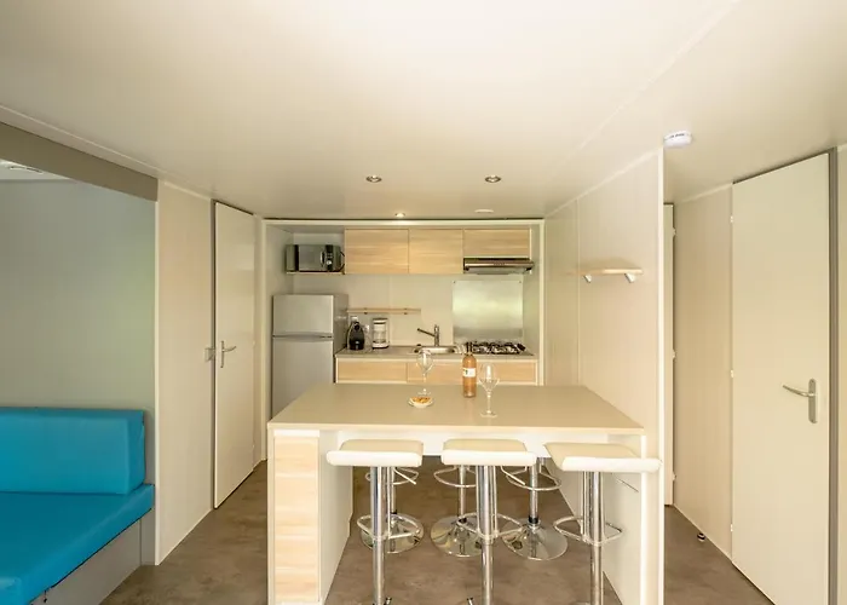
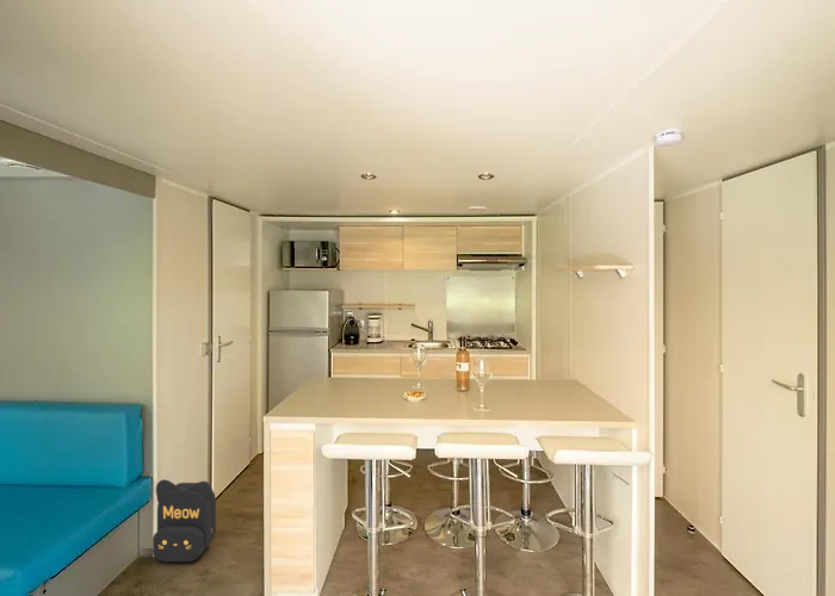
+ backpack (187, 514)
